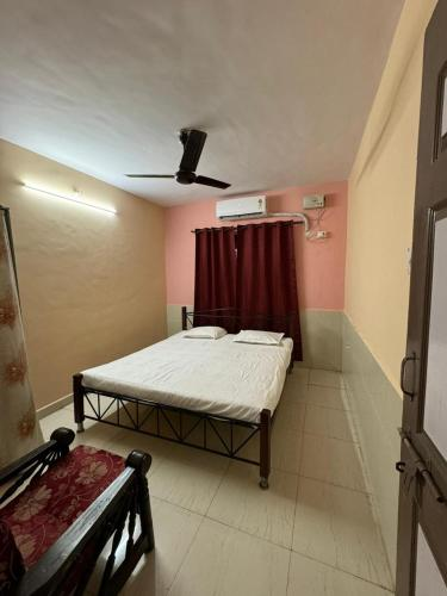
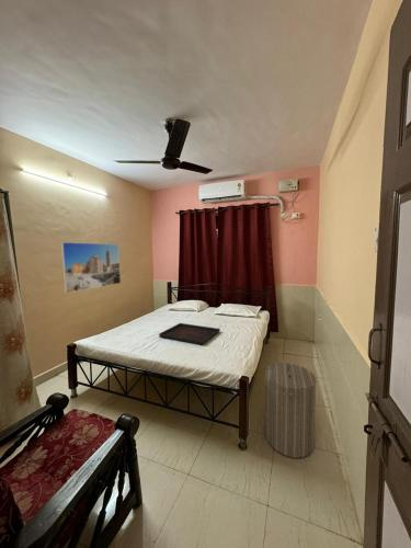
+ laundry hamper (288, 401)
+ serving tray (190, 332)
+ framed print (94, 265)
